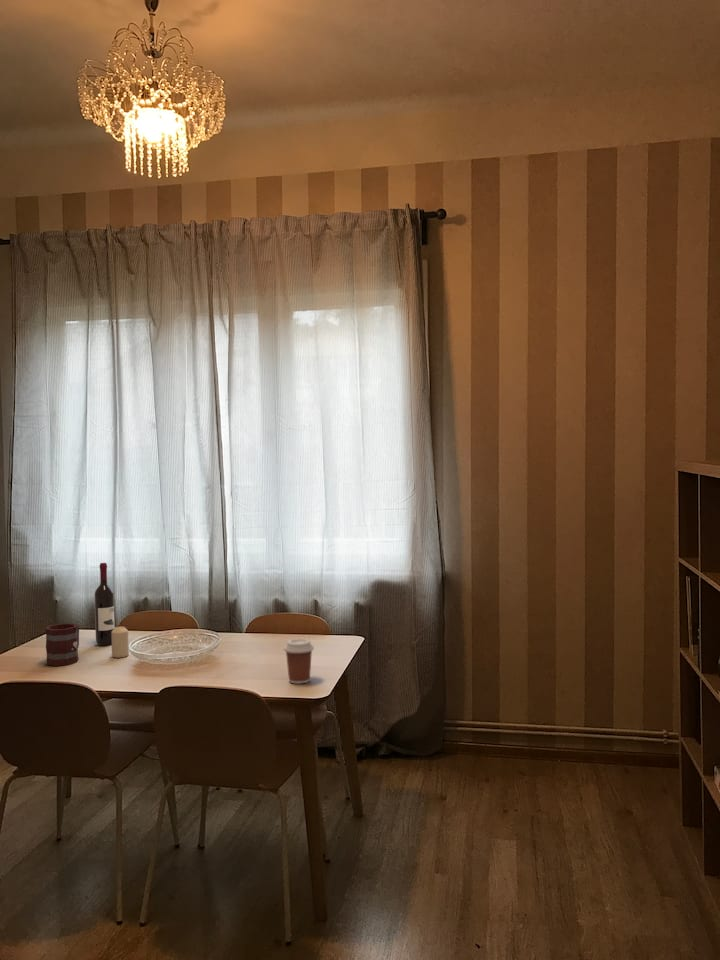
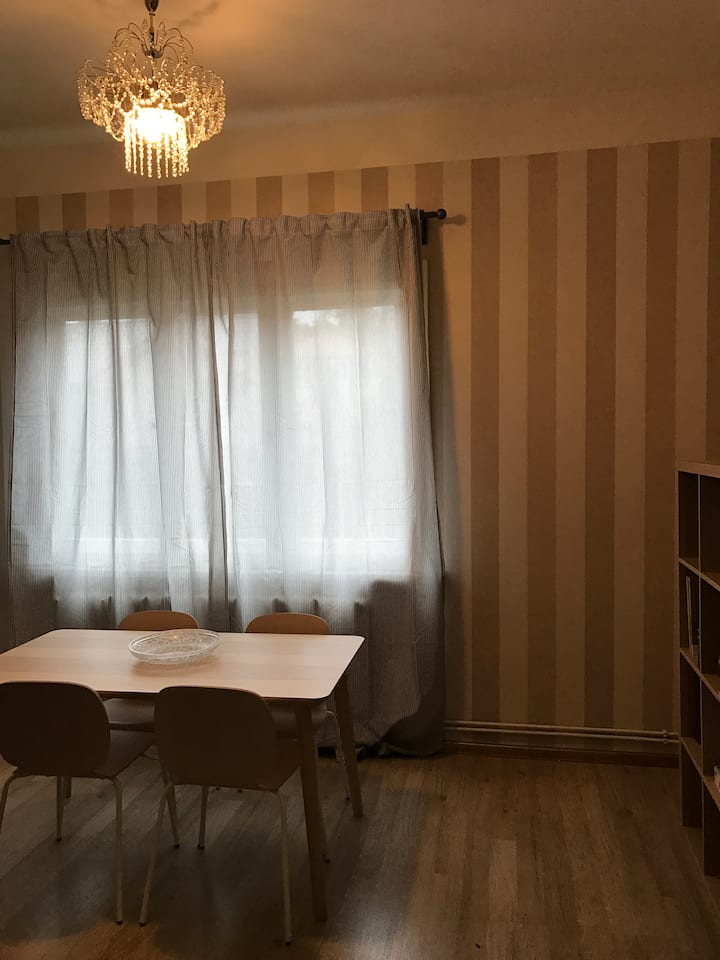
- wine bottle (104, 603)
- coffee cup (299, 660)
- candle (120, 641)
- mug (65, 642)
